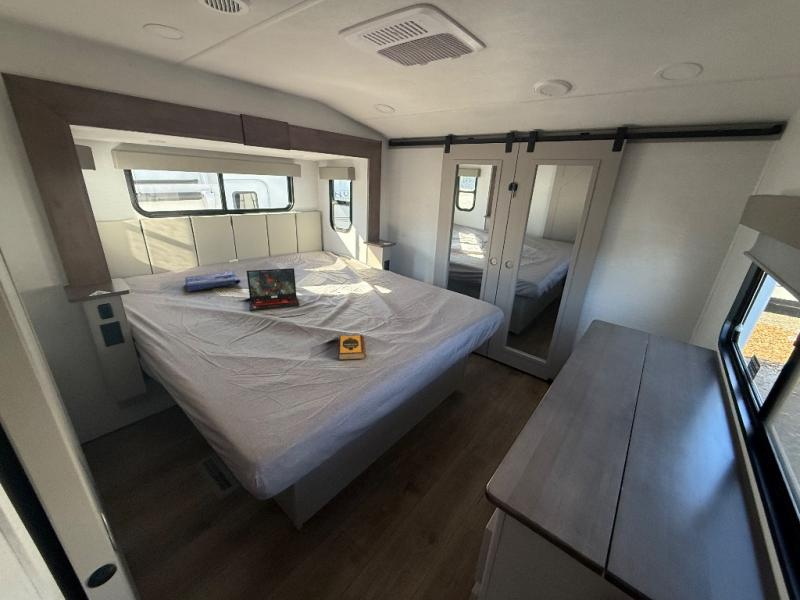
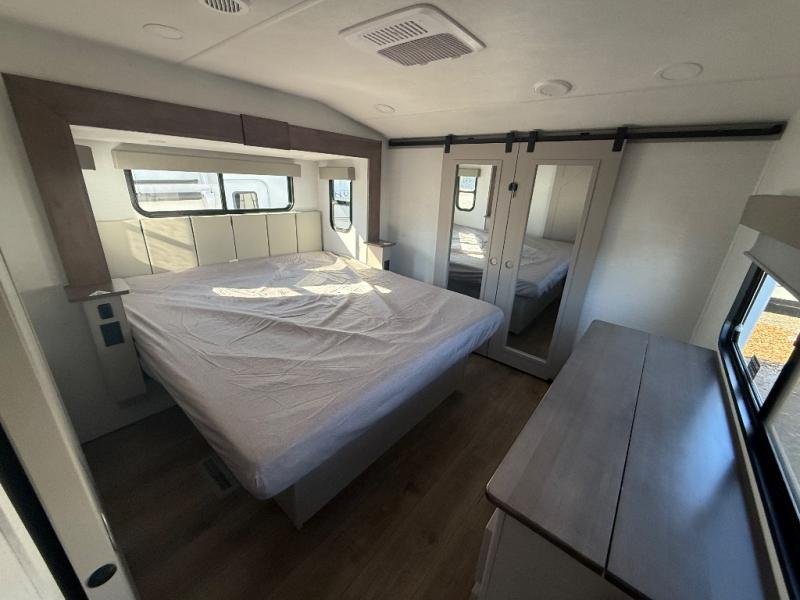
- tote bag (212, 279)
- hardback book (352, 346)
- laptop (273, 288)
